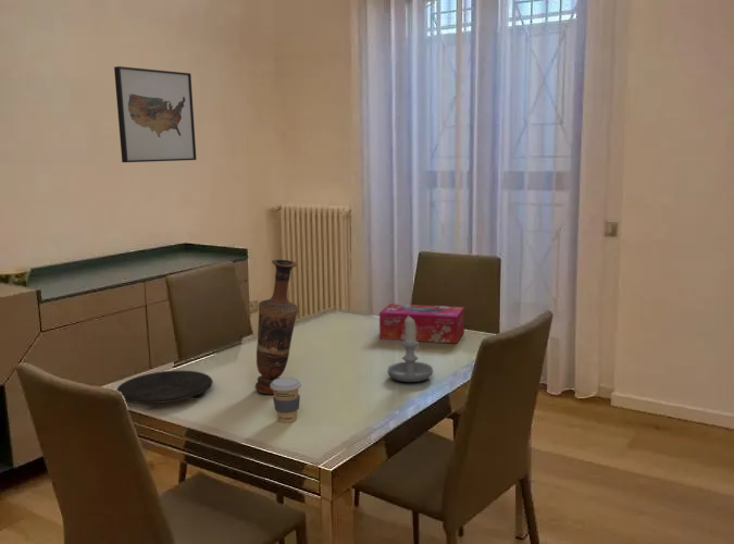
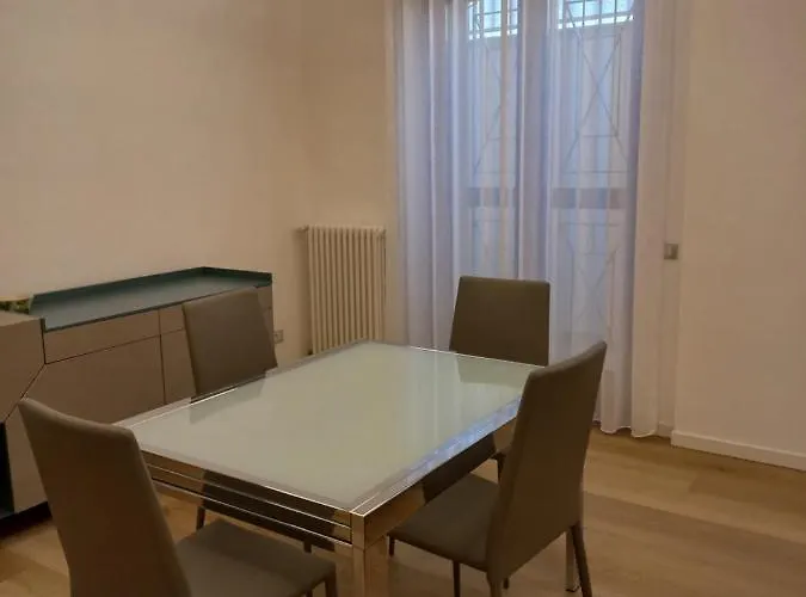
- coffee cup (286, 400)
- wall art (158, 115)
- vase (275, 326)
- tissue box (422, 322)
- plate (165, 388)
- candle (410, 347)
